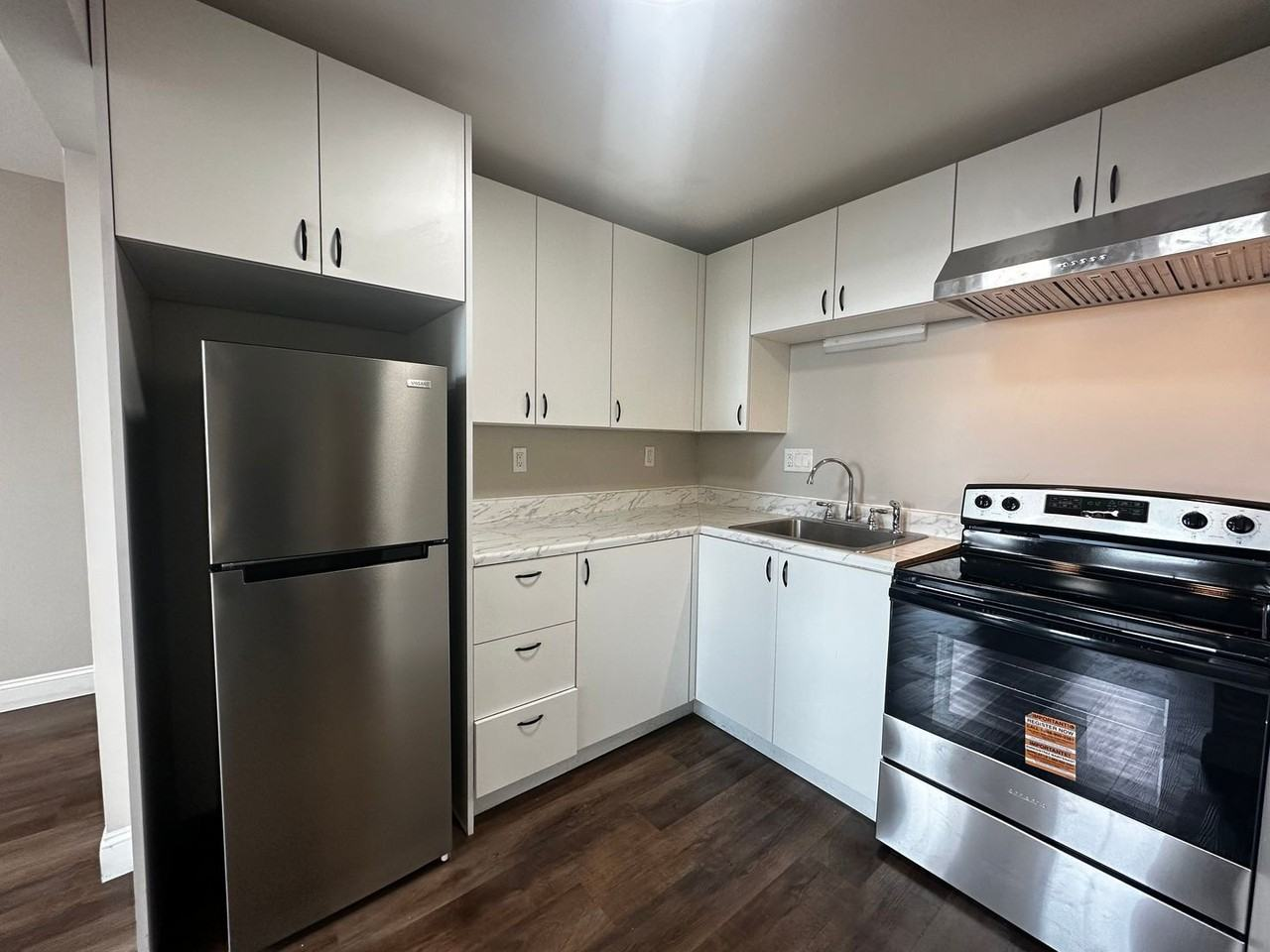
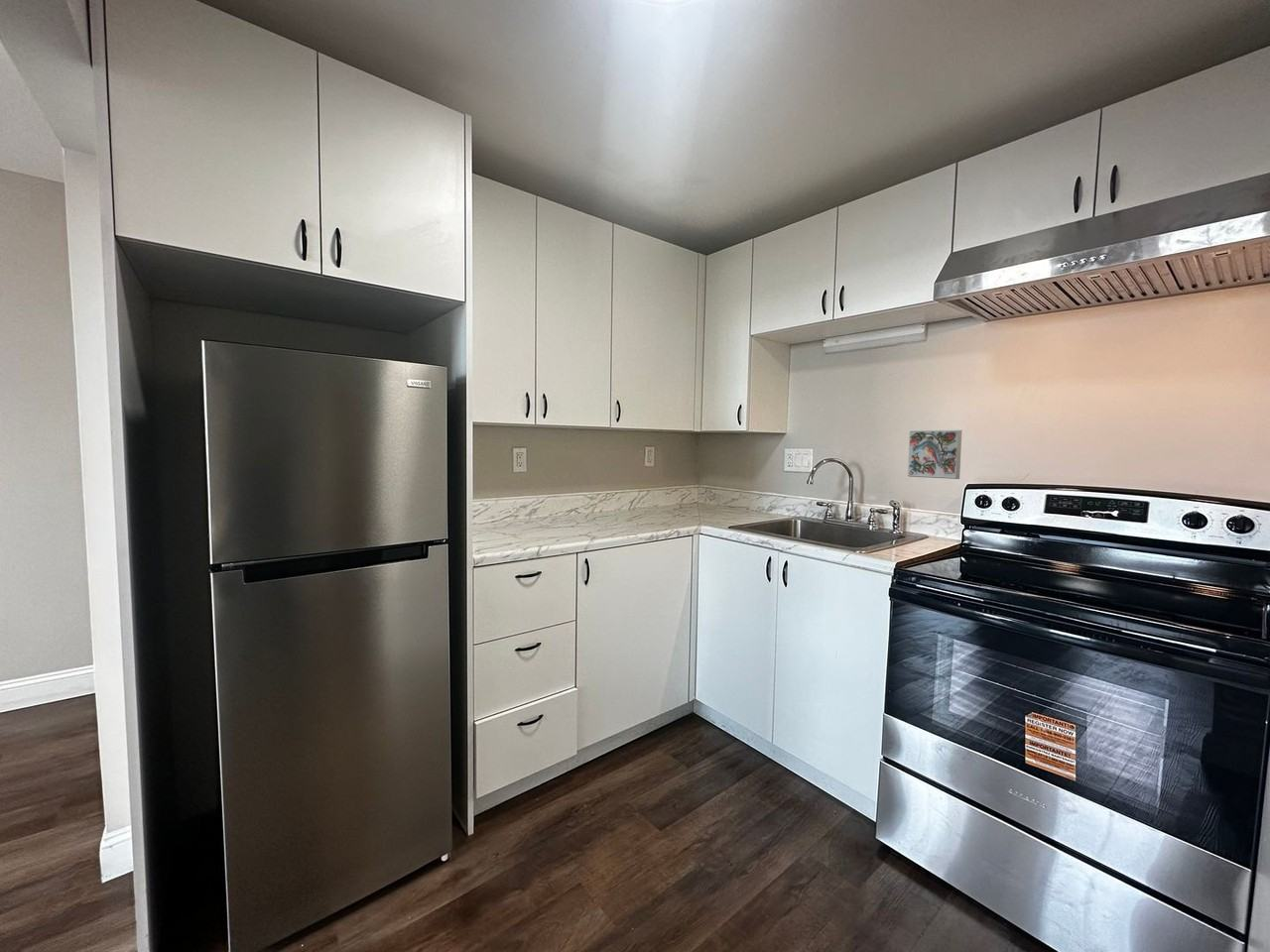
+ decorative tile (933, 453)
